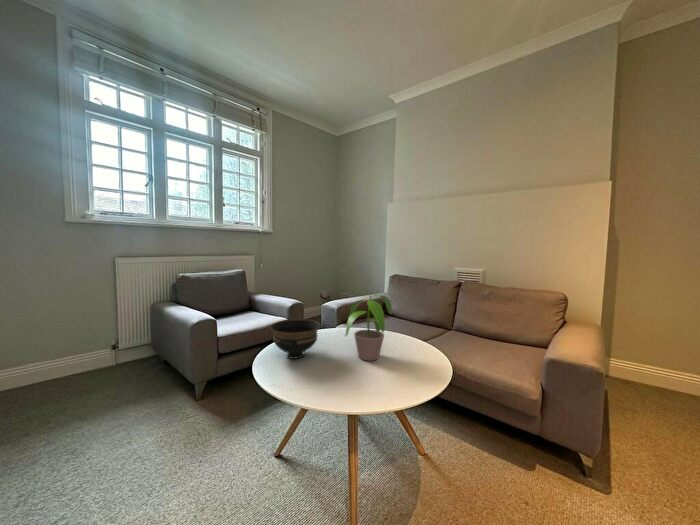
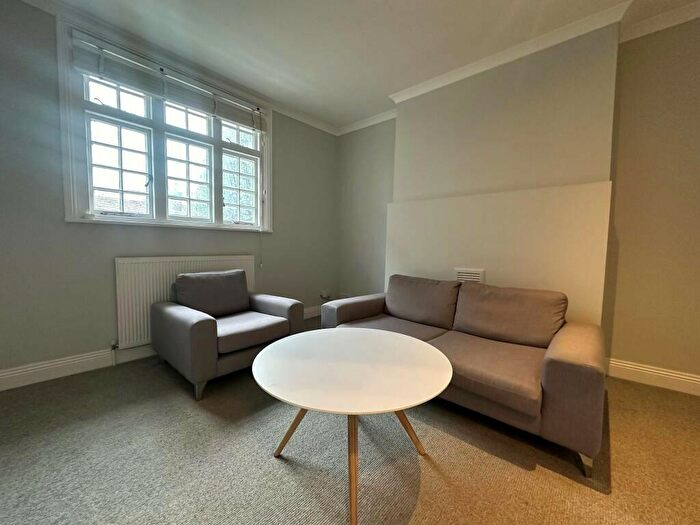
- potted plant (368, 325)
- bowl (295, 340)
